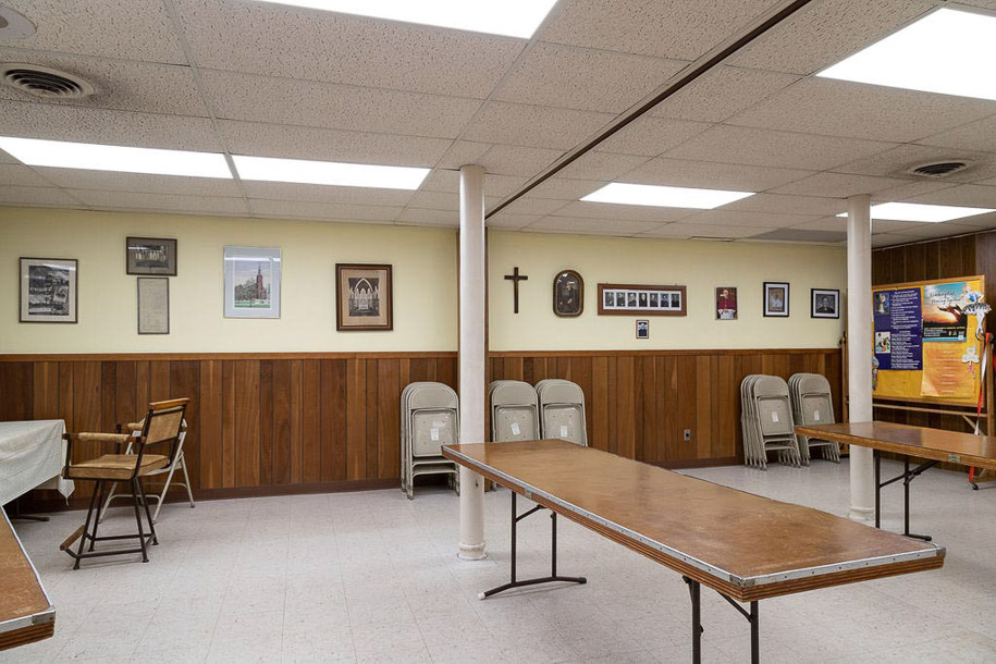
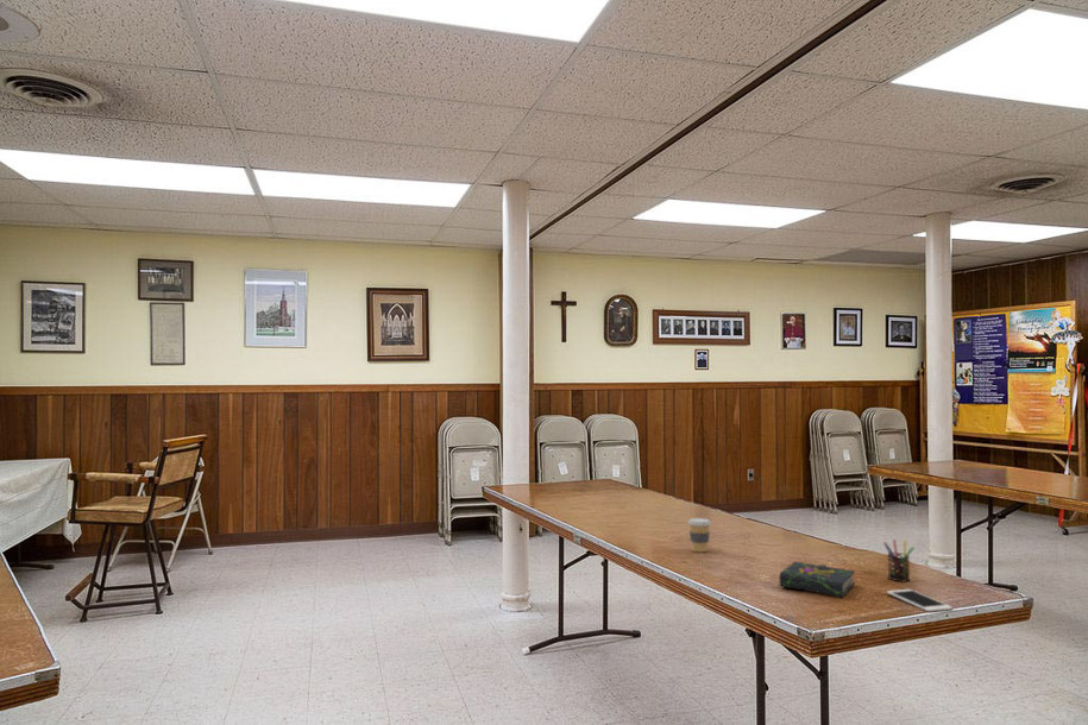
+ pen holder (900, 559)
+ book (817, 578)
+ cell phone (918, 599)
+ coffee cup (699, 535)
